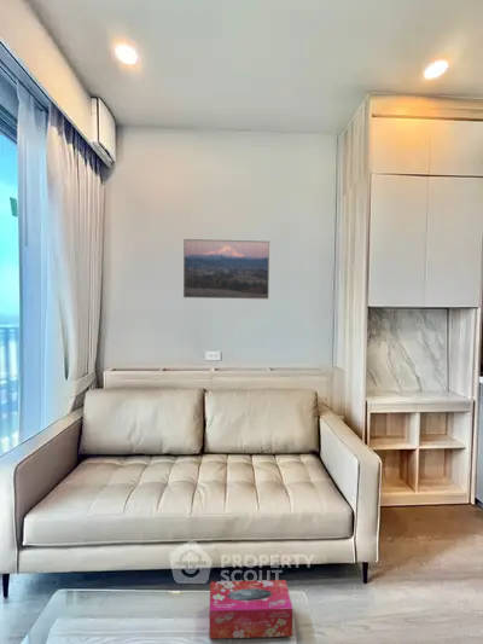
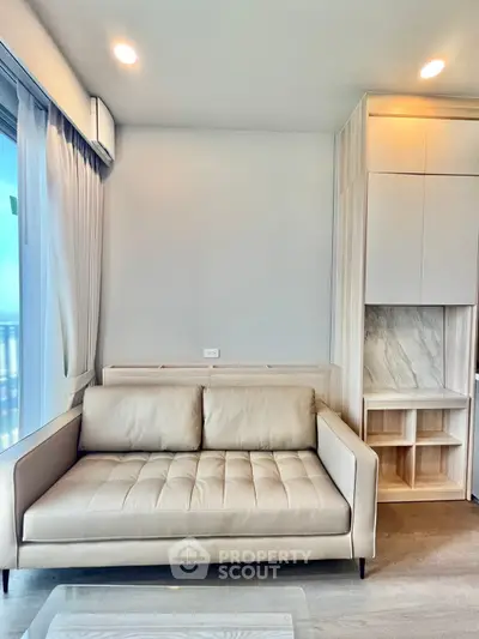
- tissue box (249, 608)
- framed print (226, 269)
